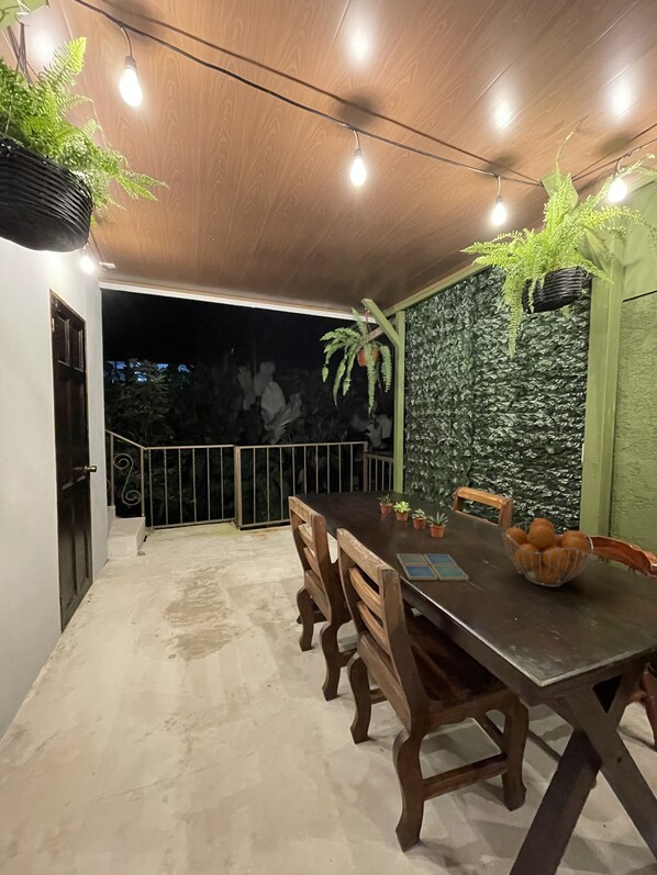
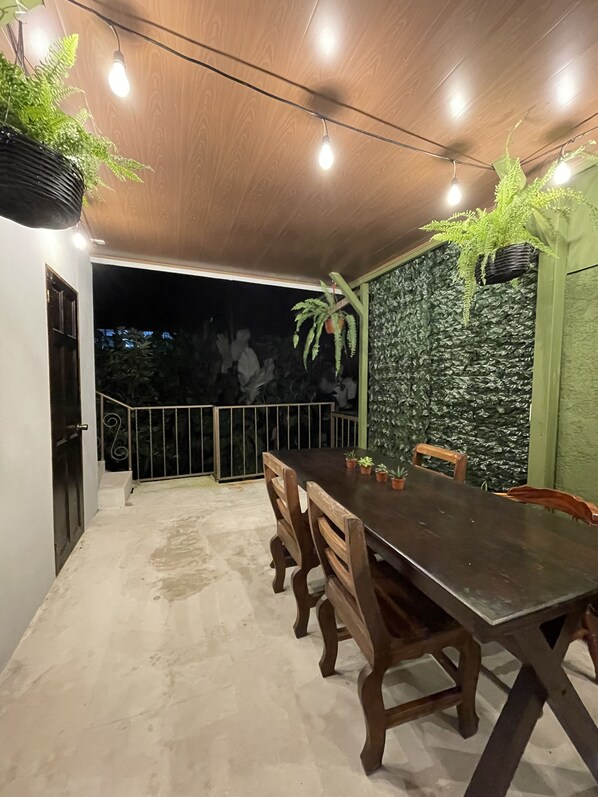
- drink coaster (430, 566)
- fruit basket (544, 550)
